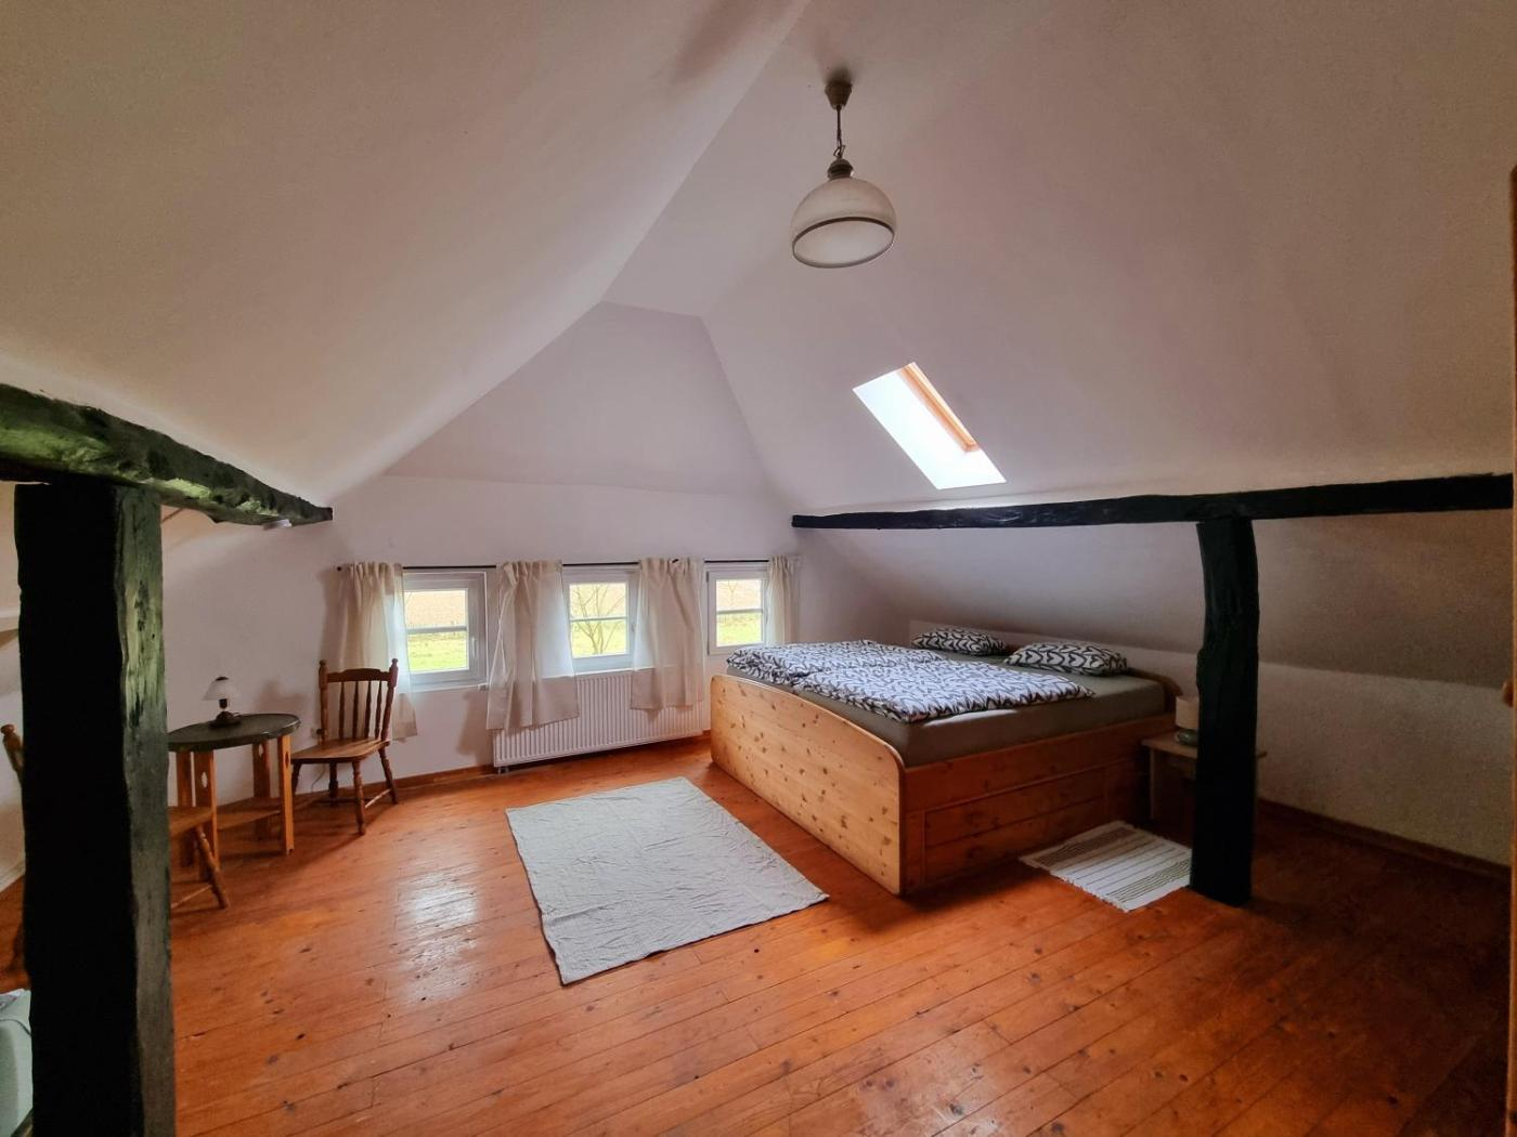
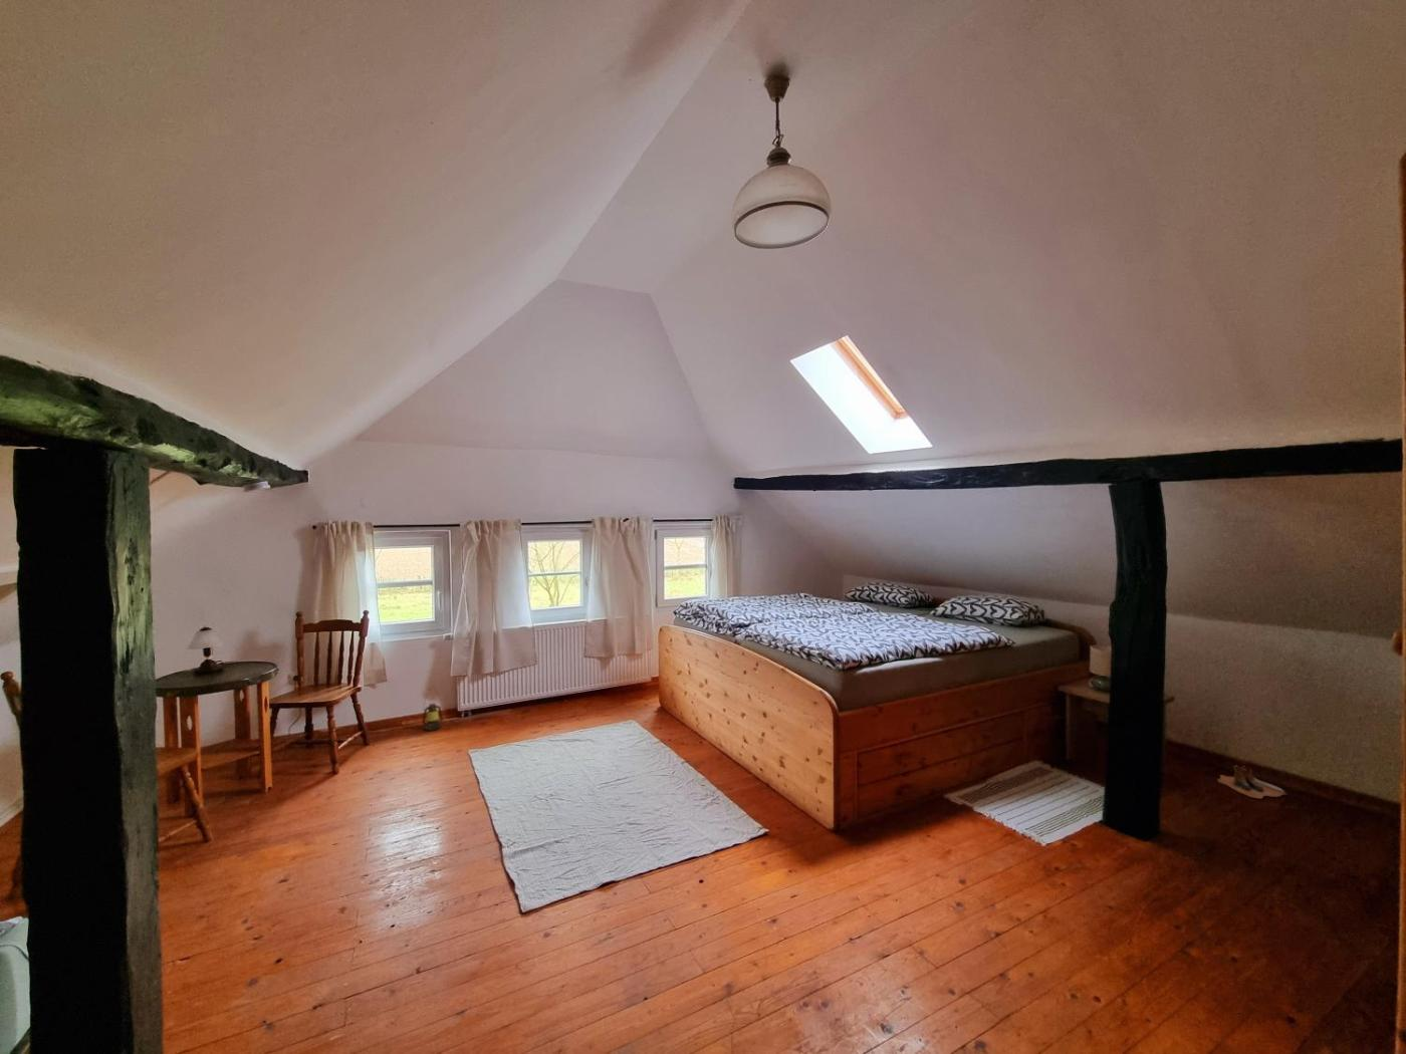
+ boots (1249, 778)
+ lantern (432, 706)
